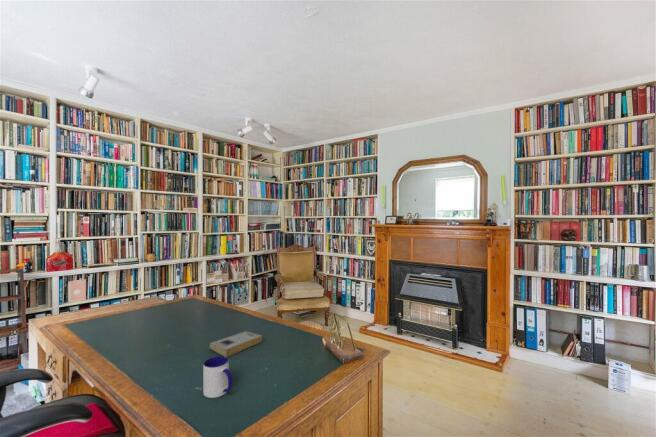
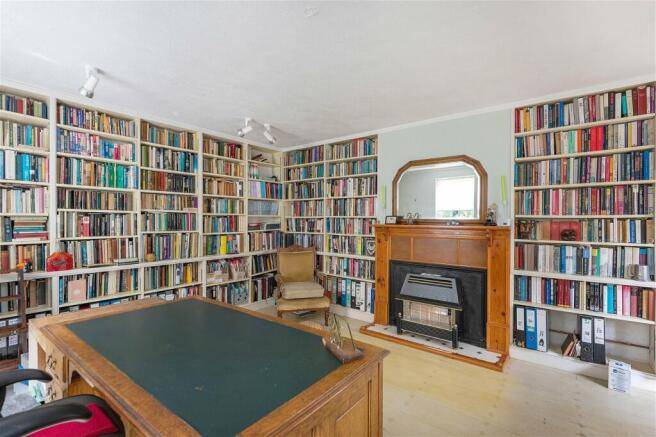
- mug (219, 377)
- book (236, 342)
